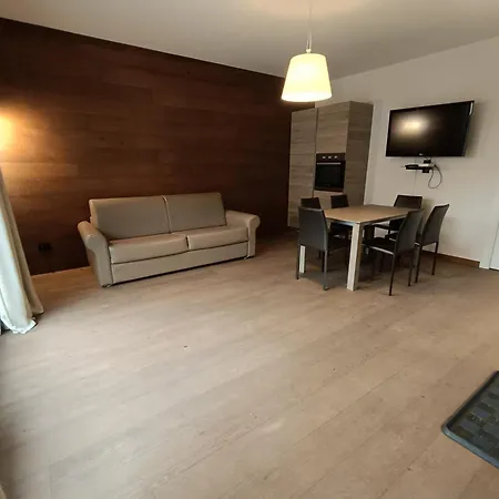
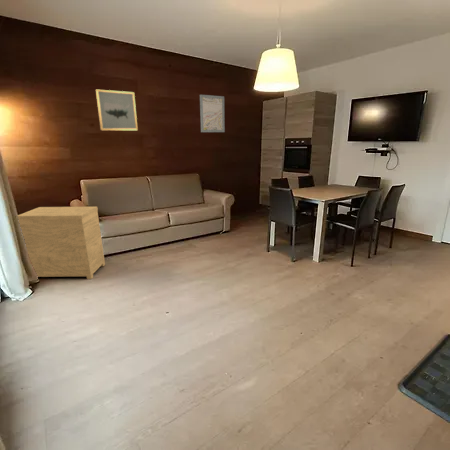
+ side table (66, 241)
+ wall art (117, 111)
+ wall art (212, 114)
